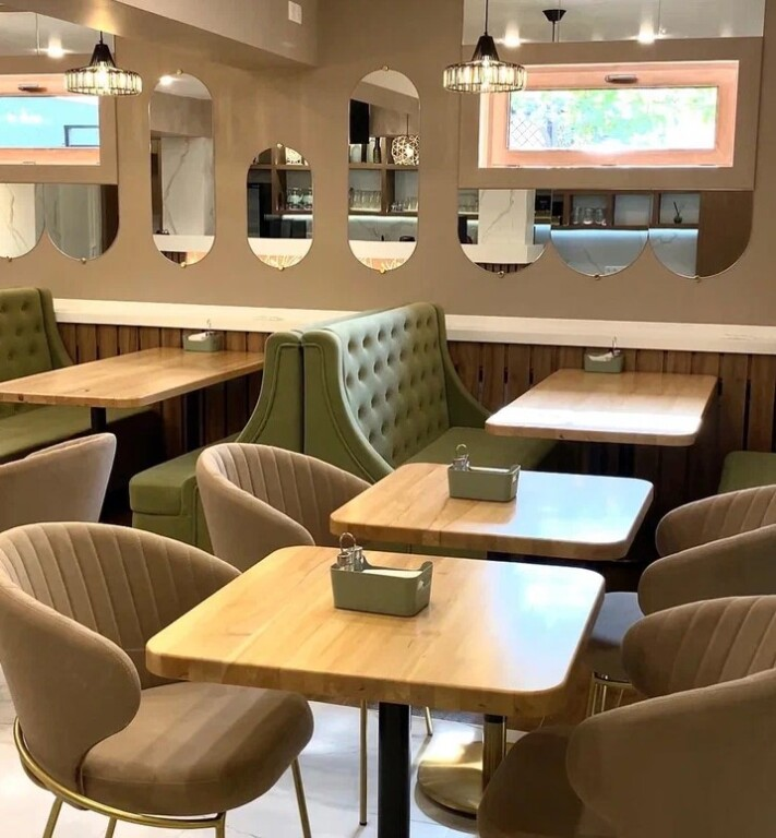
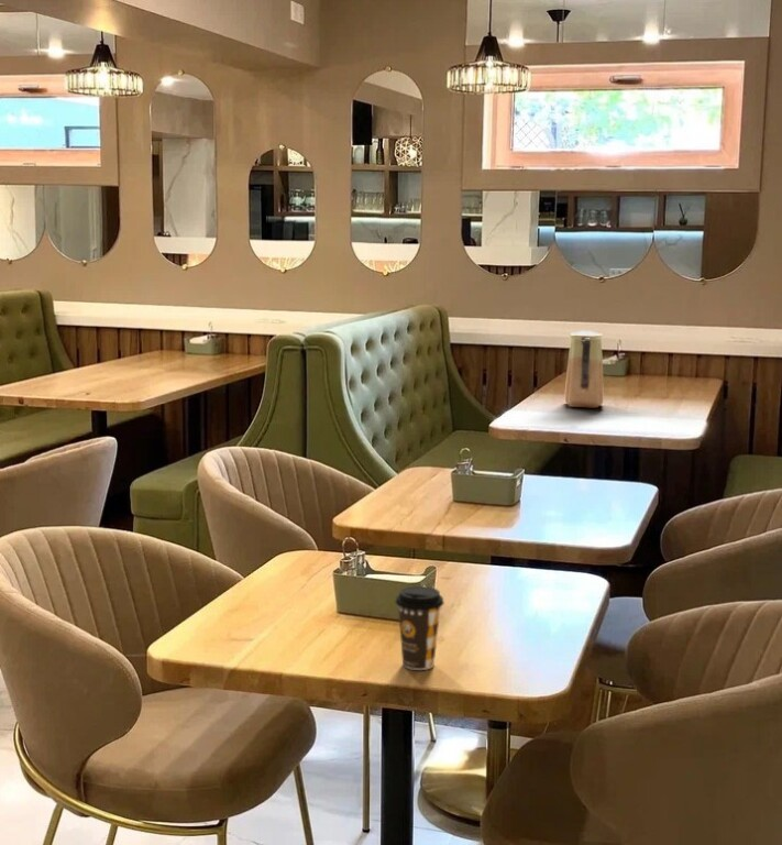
+ coffee cup (419, 628)
+ vase (584, 370)
